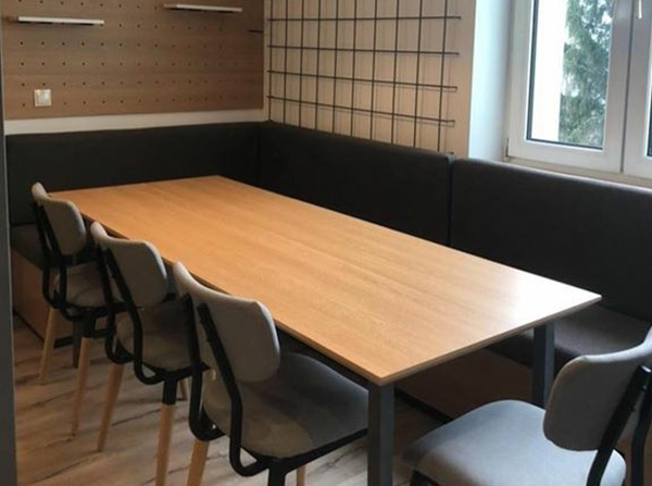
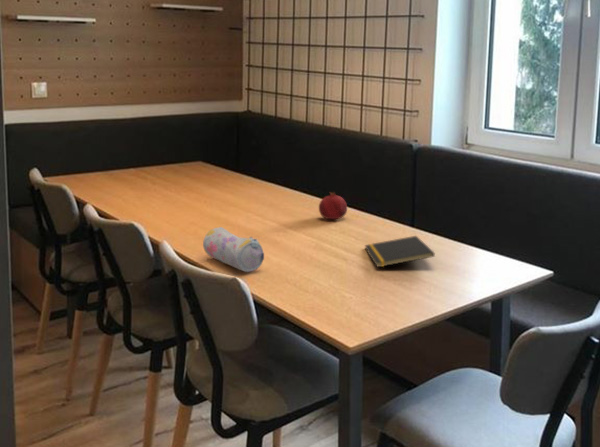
+ fruit (332, 205)
+ pencil case (232, 248)
+ notepad (397, 250)
